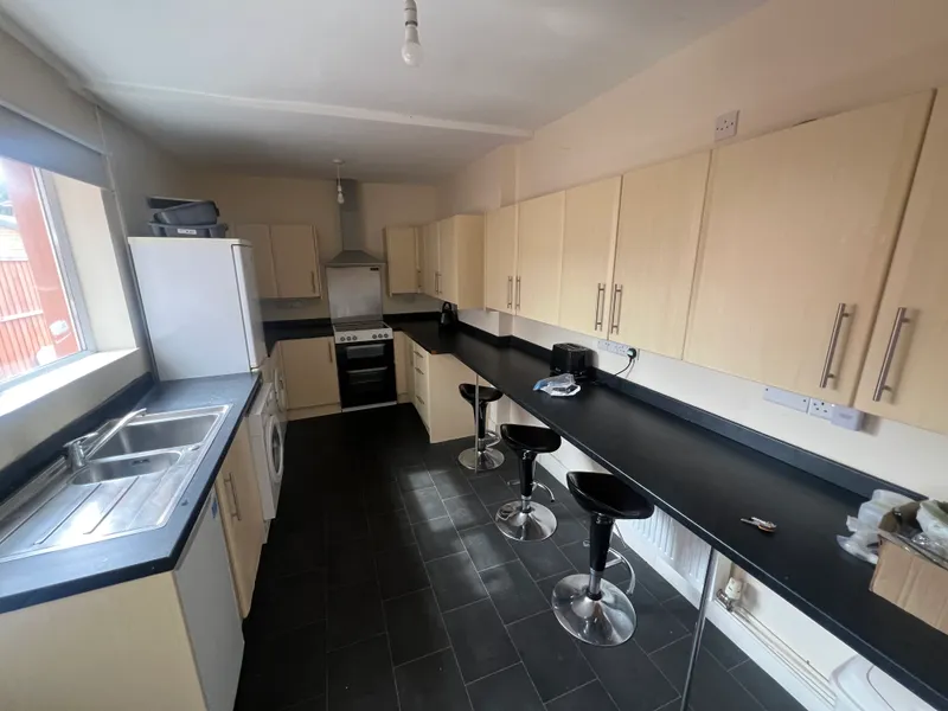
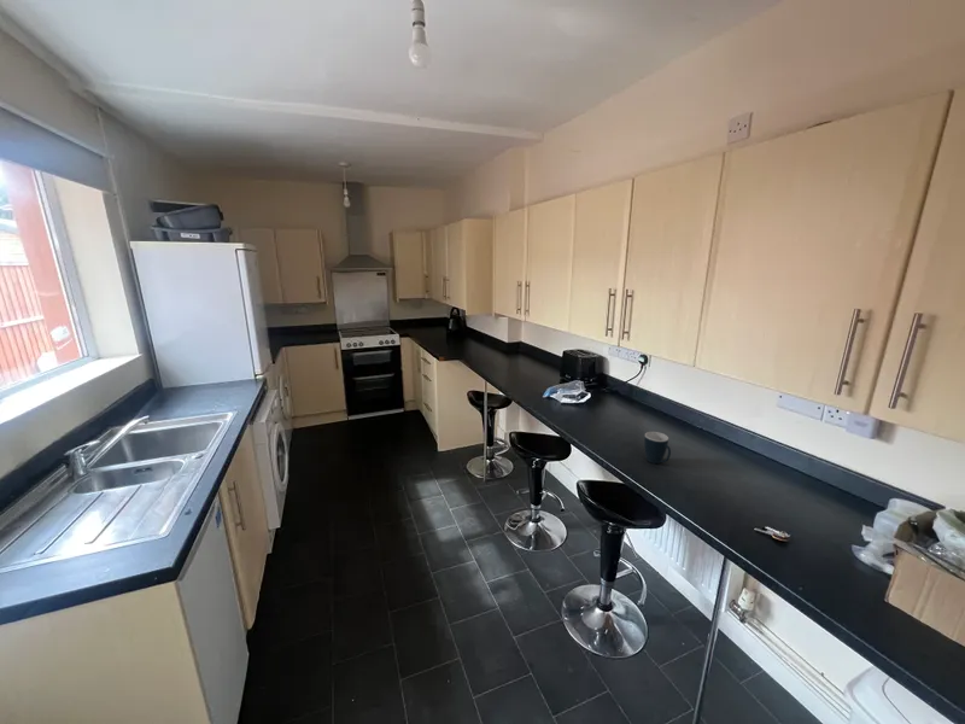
+ mug (657, 450)
